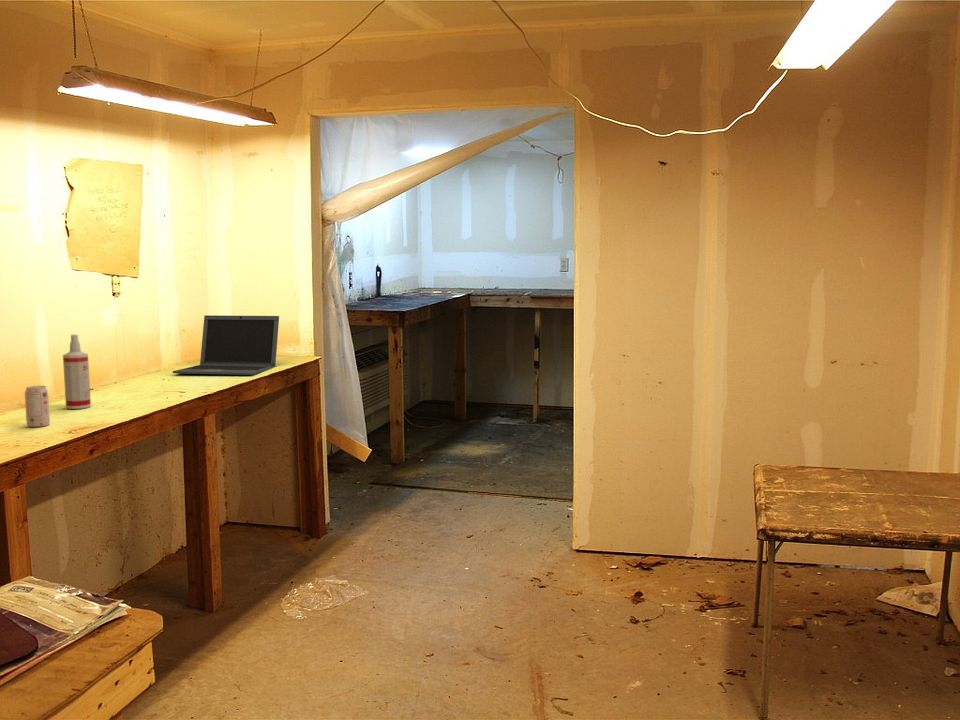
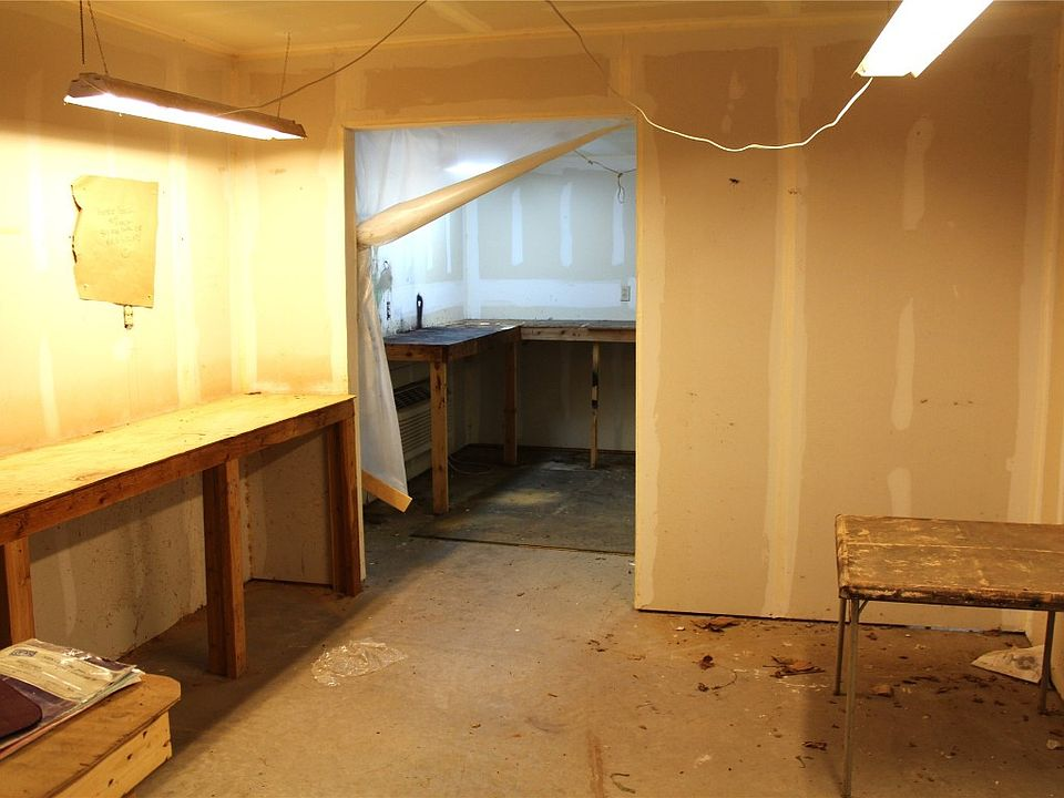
- spray bottle (76, 370)
- beverage can (37, 406)
- laptop (227, 343)
